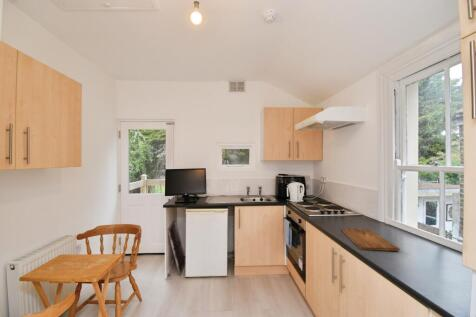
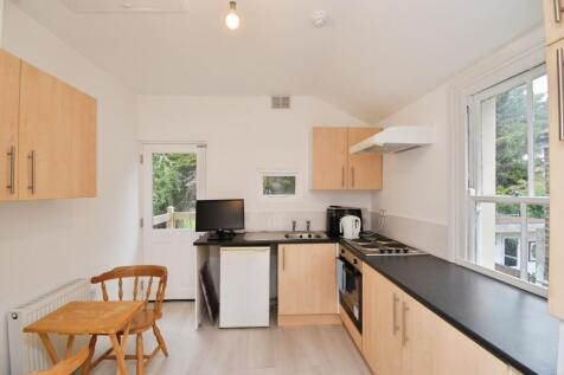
- cutting board (365, 237)
